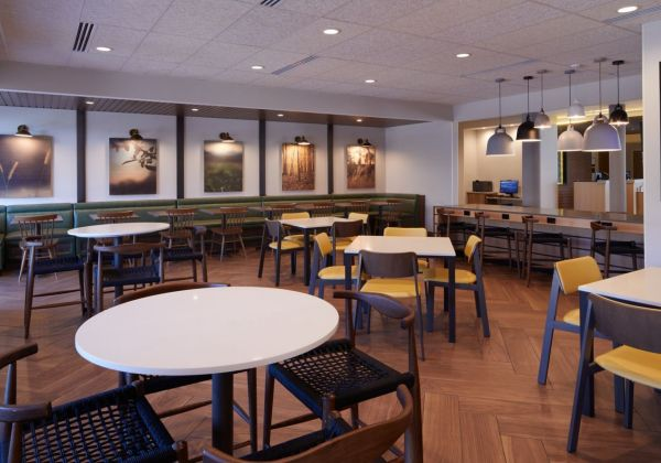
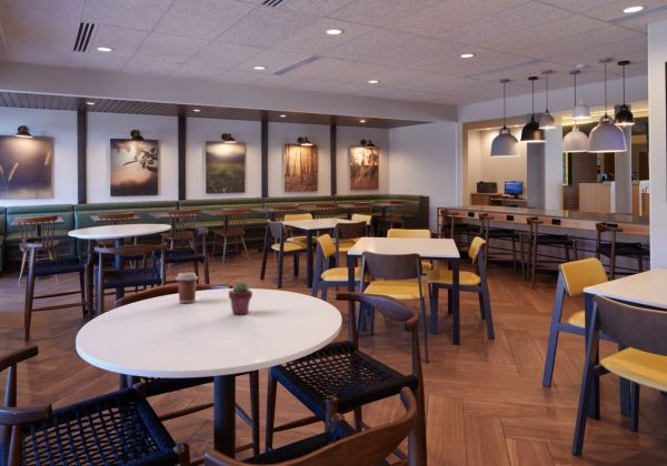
+ potted succulent (240, 297)
+ coffee cup (187, 287)
